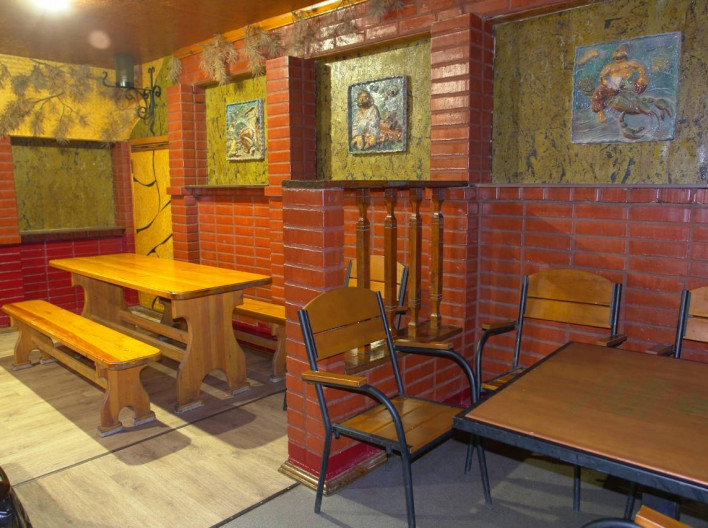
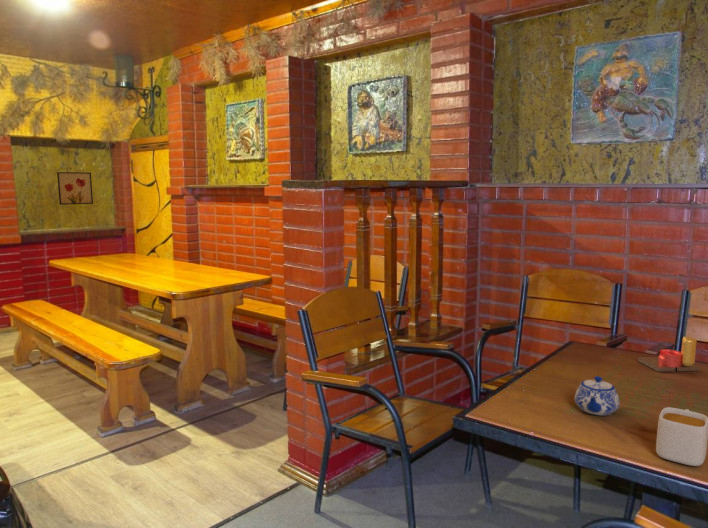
+ mug (683, 433)
+ candle (669, 351)
+ wall art (75, 188)
+ teapot (596, 394)
